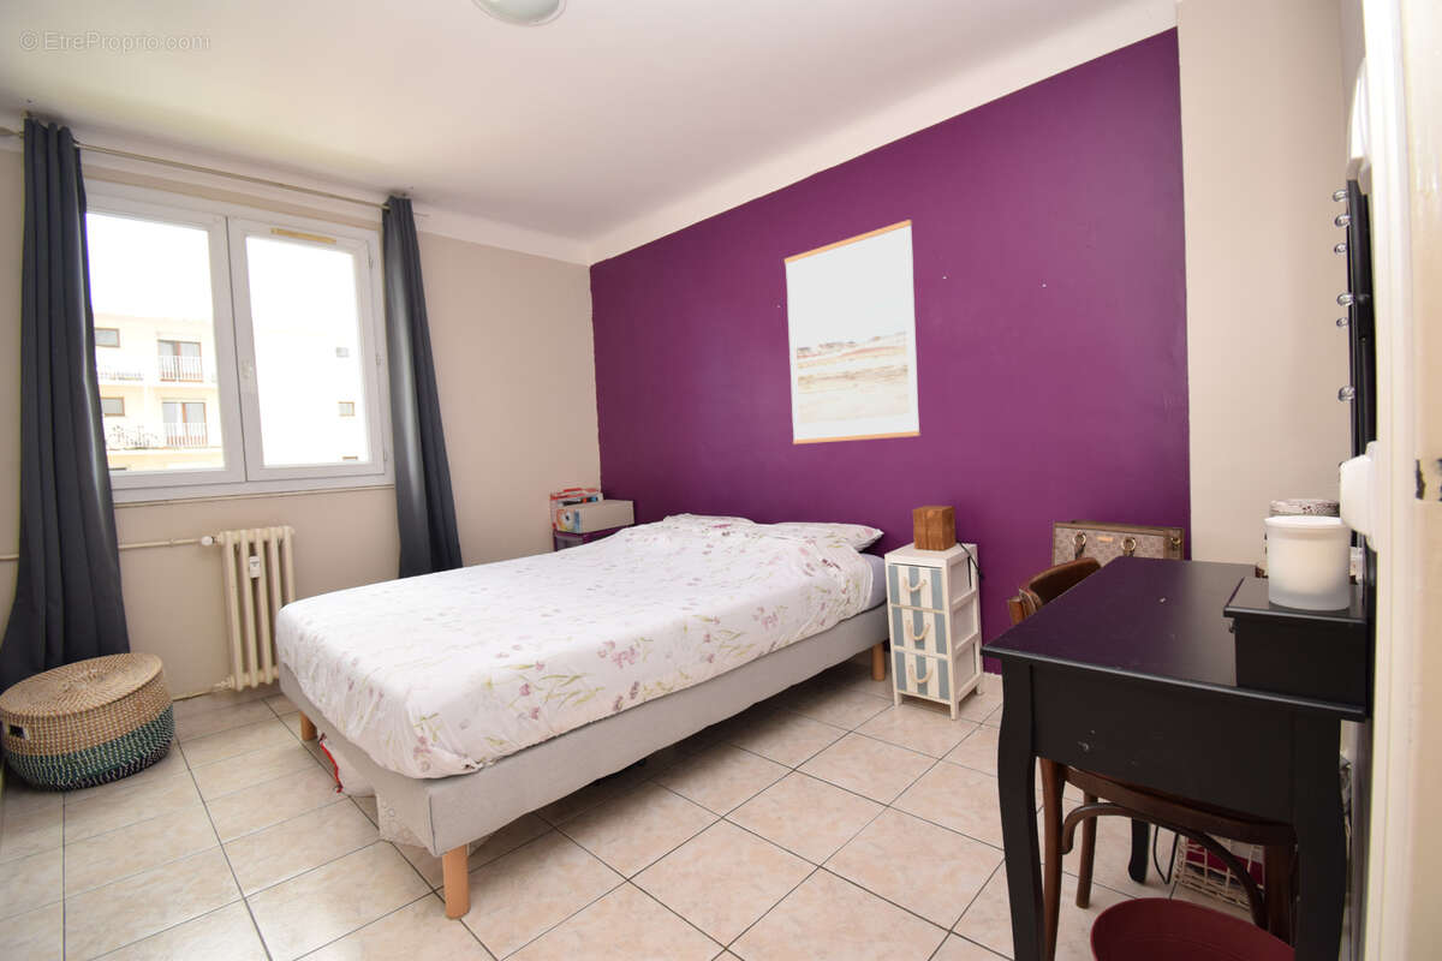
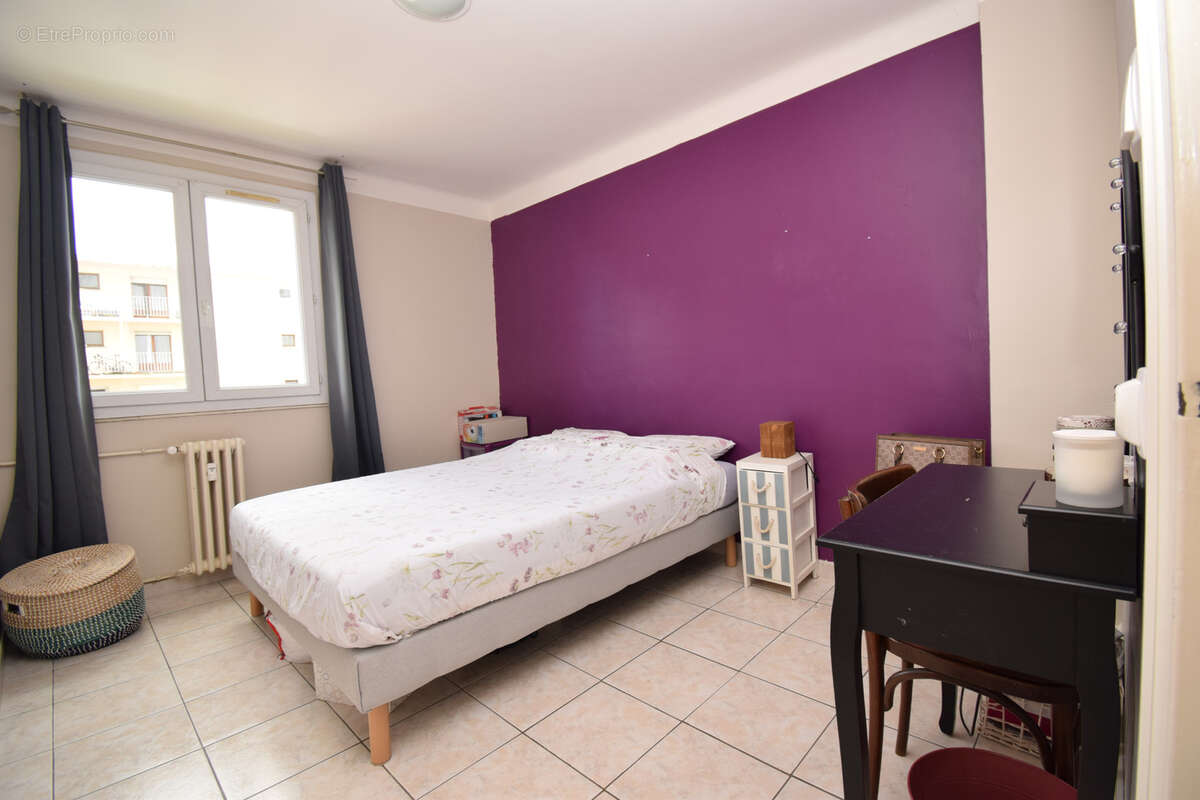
- wall art (847, 341)
